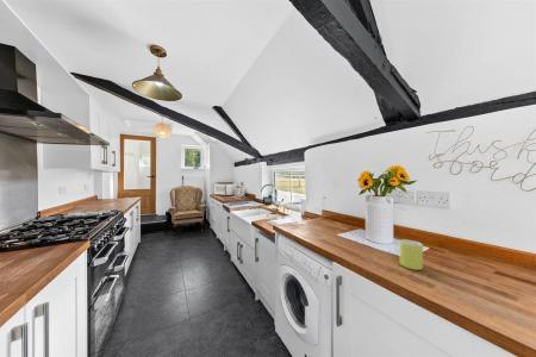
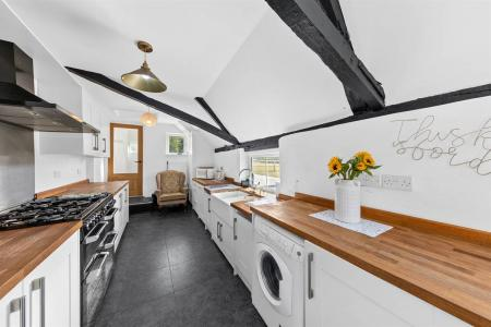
- mug (412, 253)
